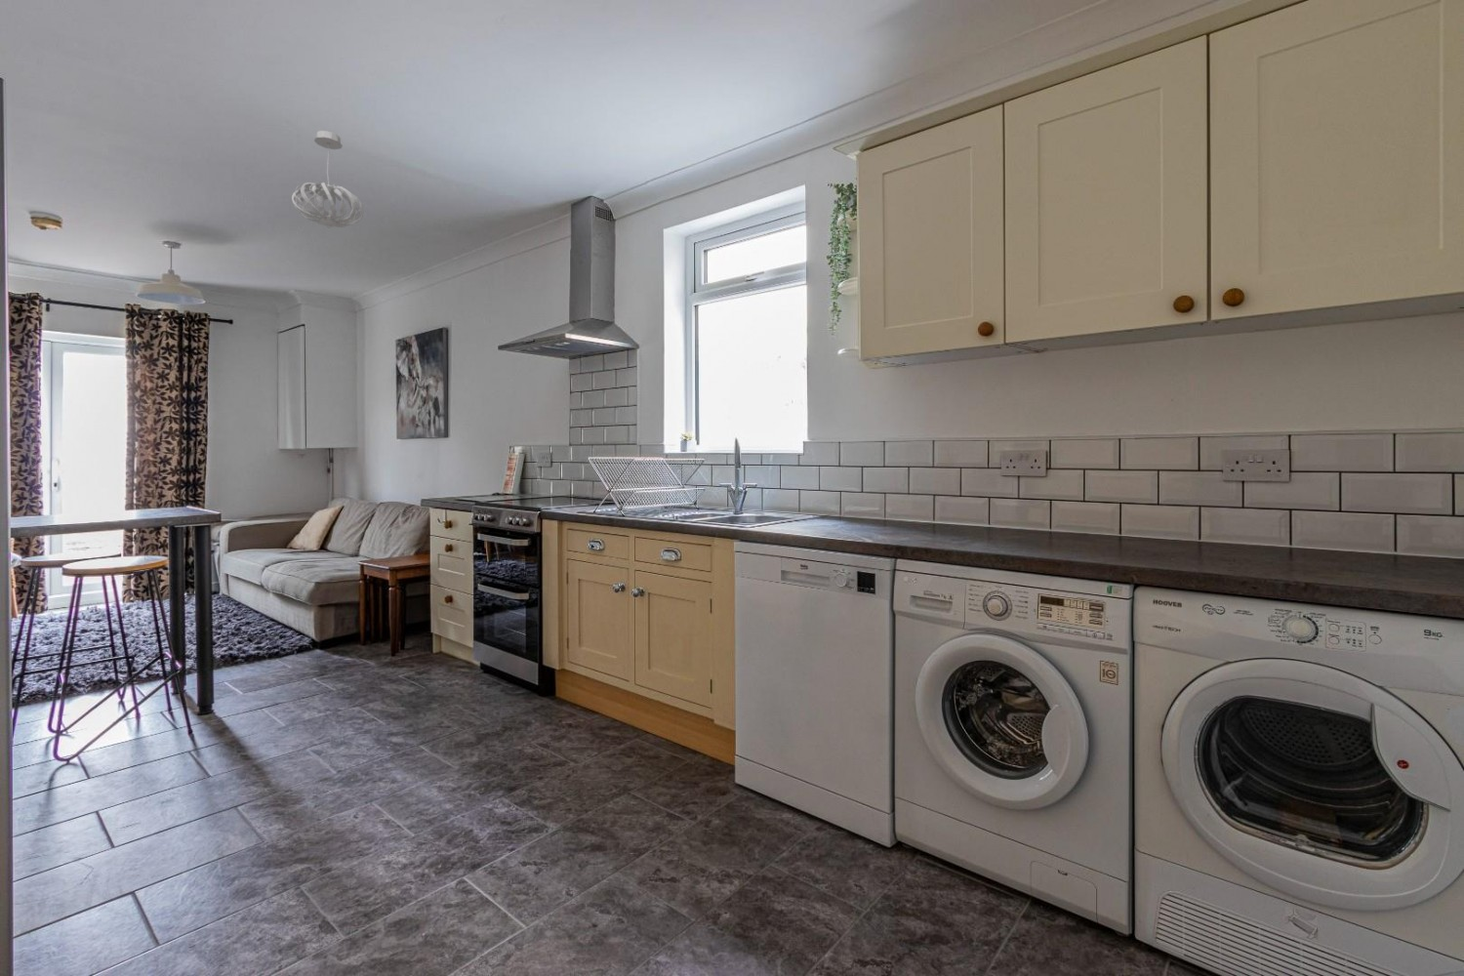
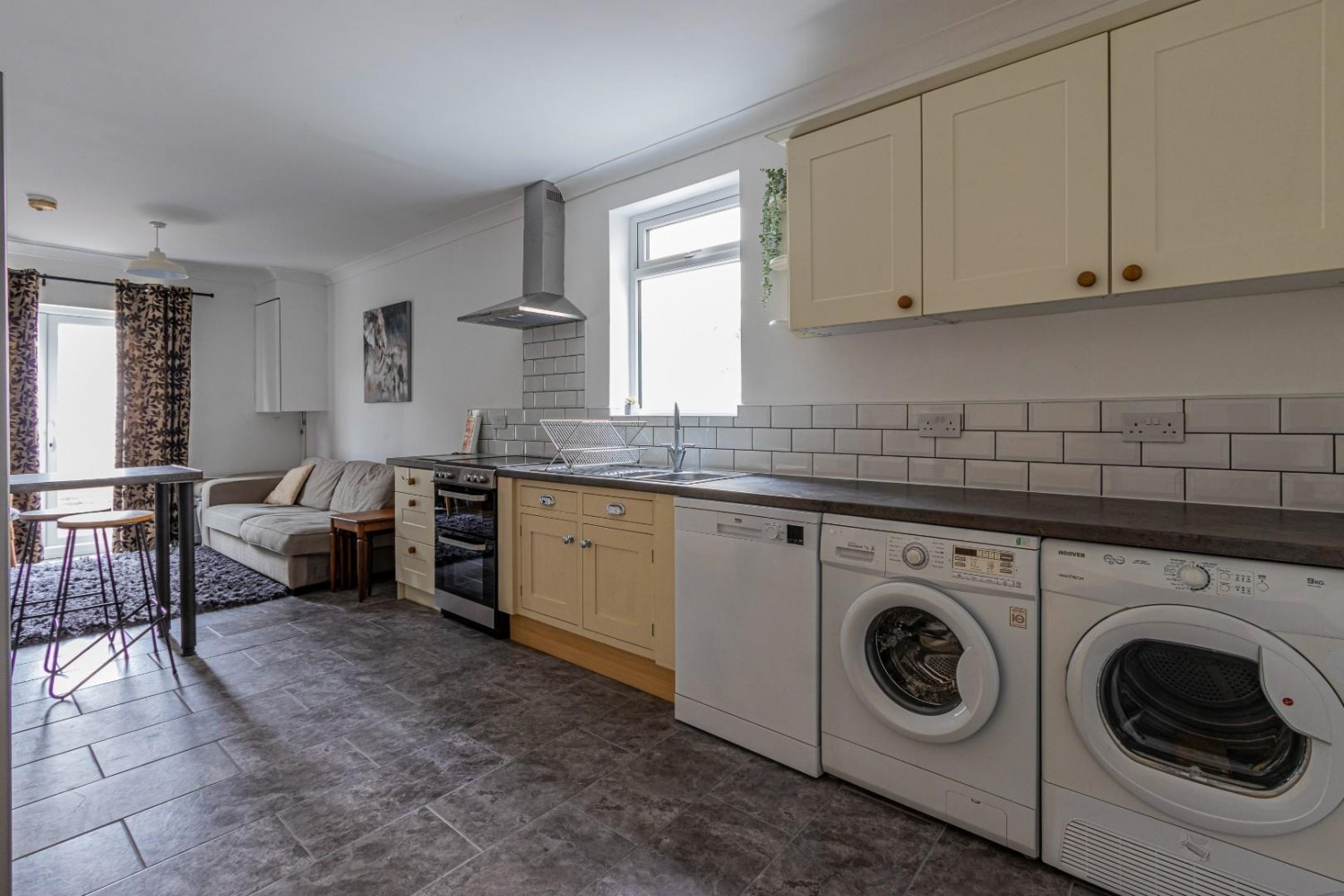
- pendant light (328, 182)
